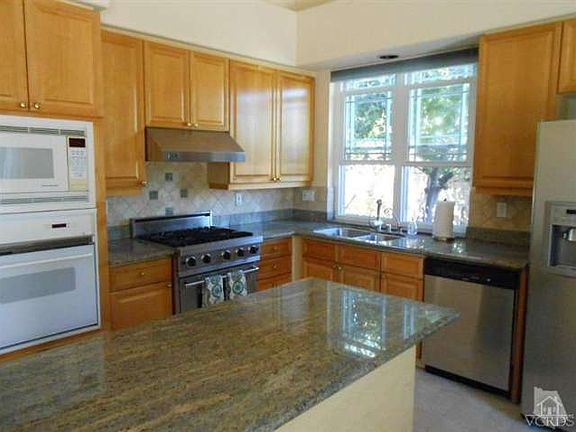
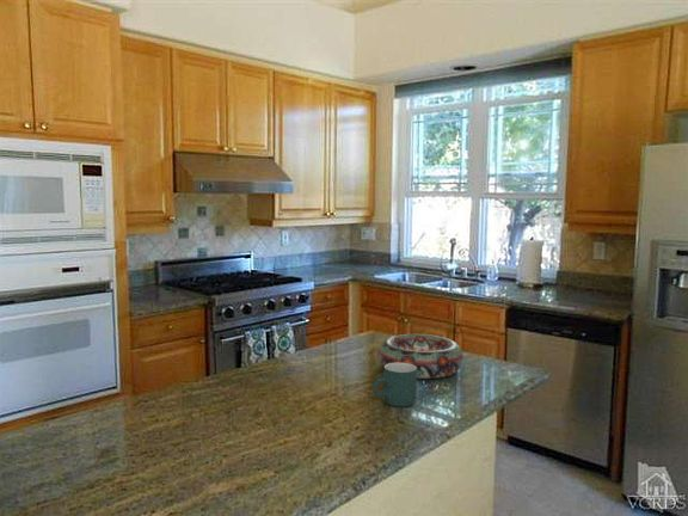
+ mug (395, 386)
+ decorative bowl (419, 355)
